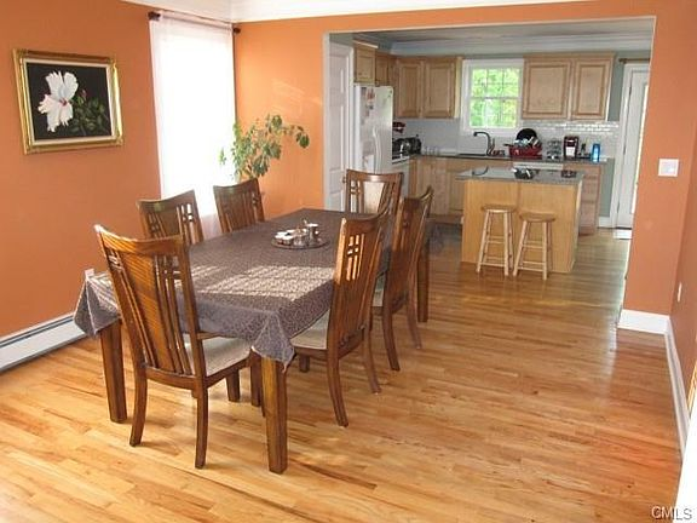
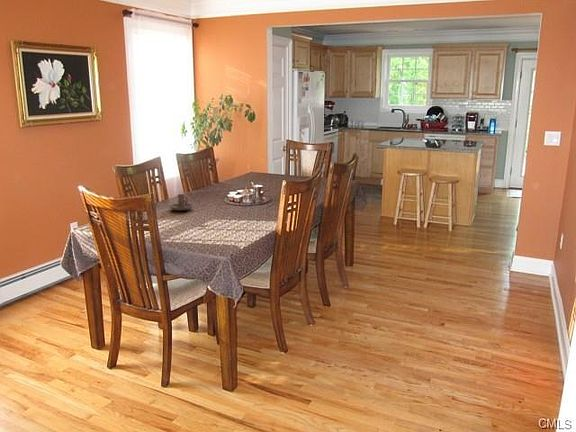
+ candle holder (182, 201)
